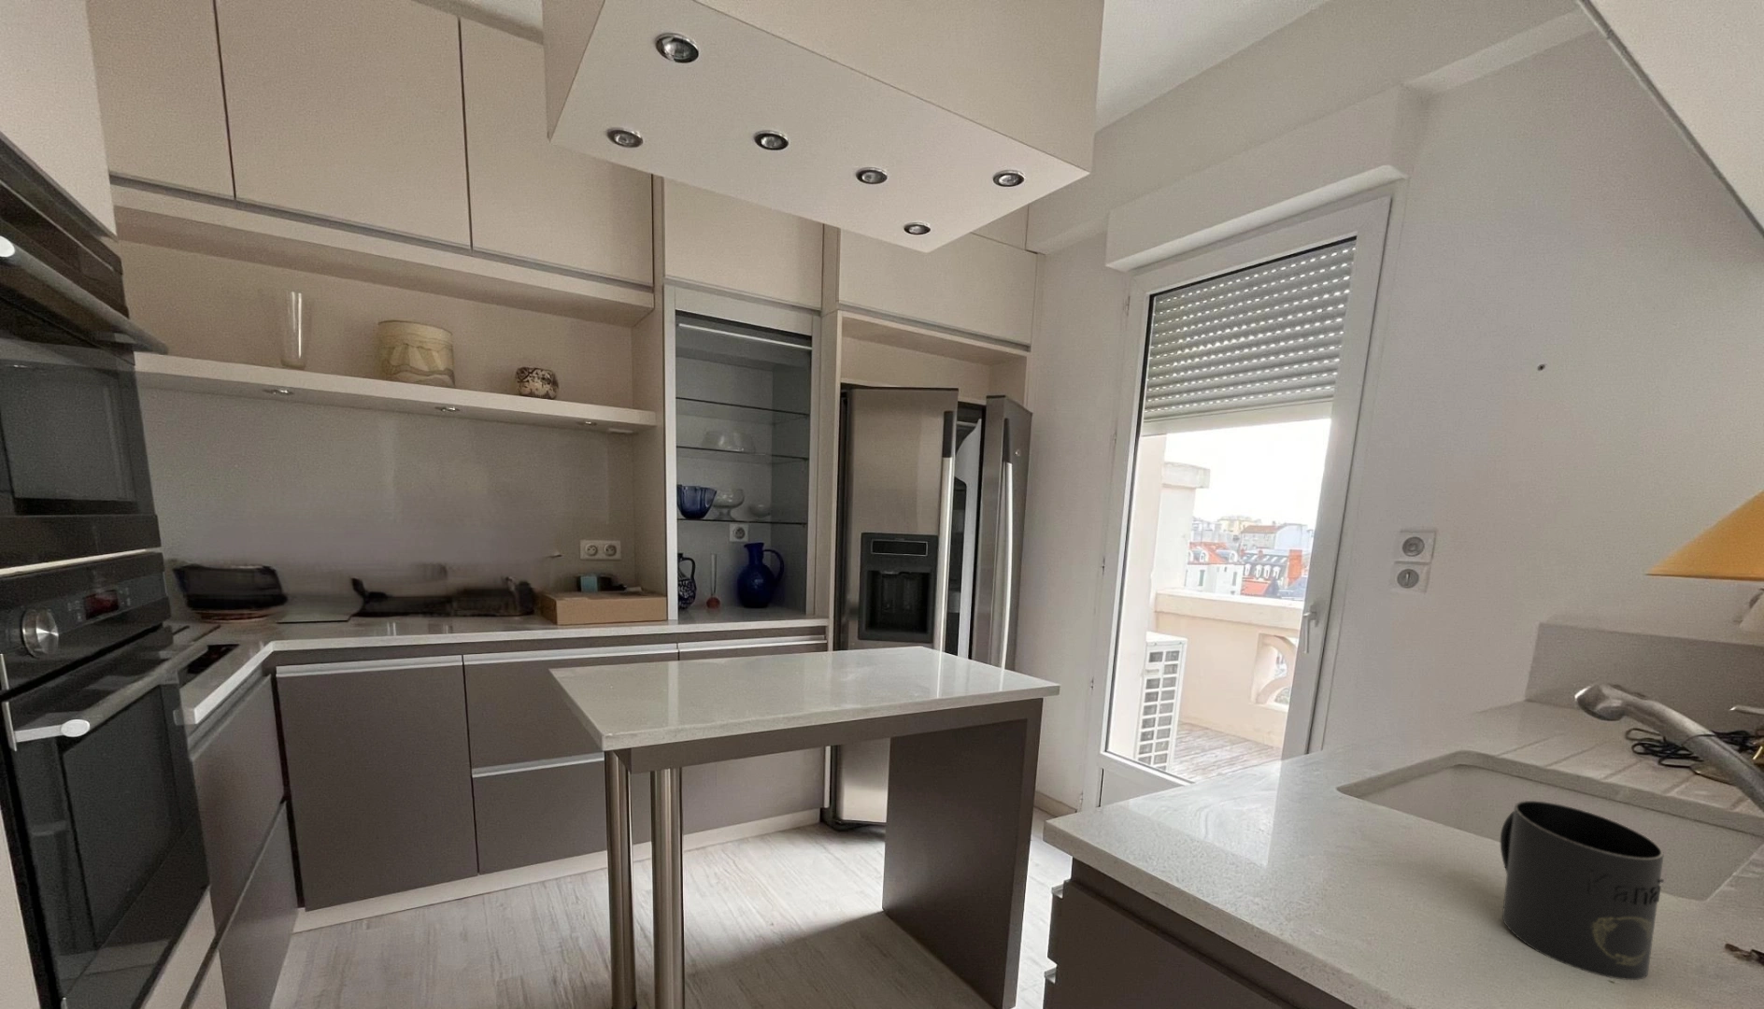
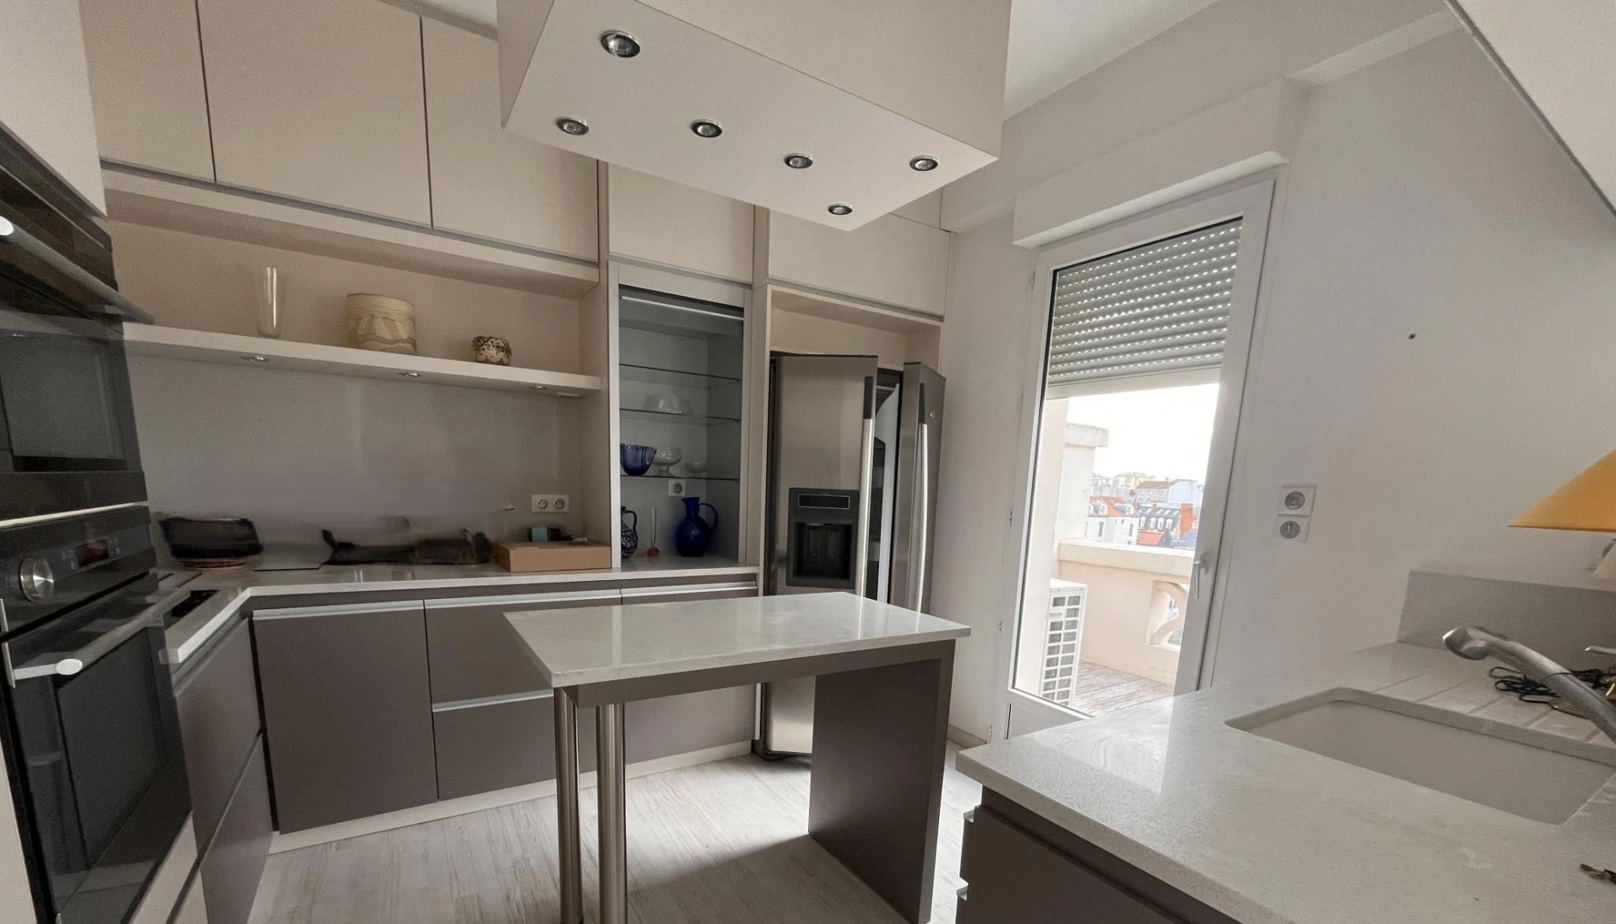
- mug (1562, 875)
